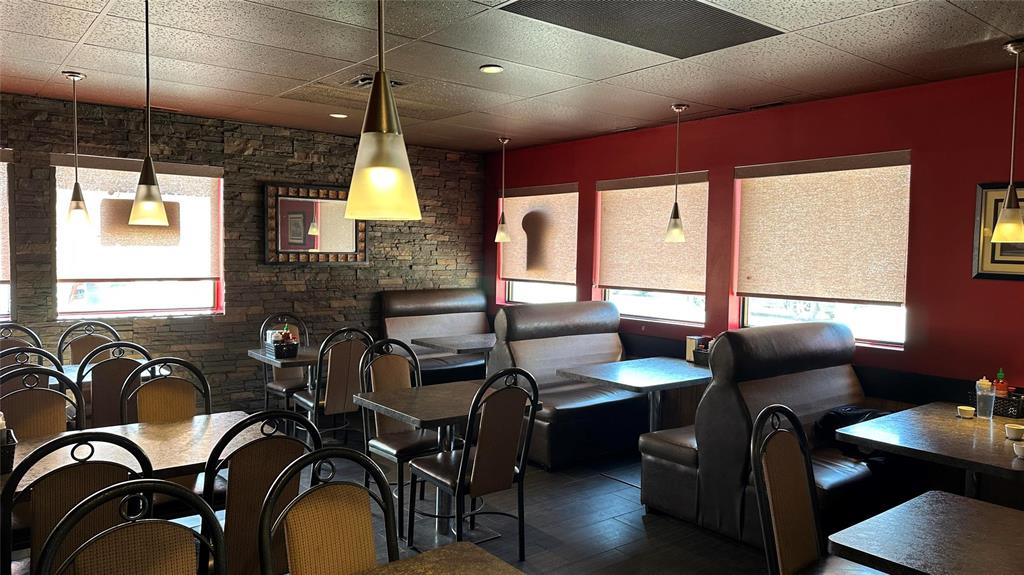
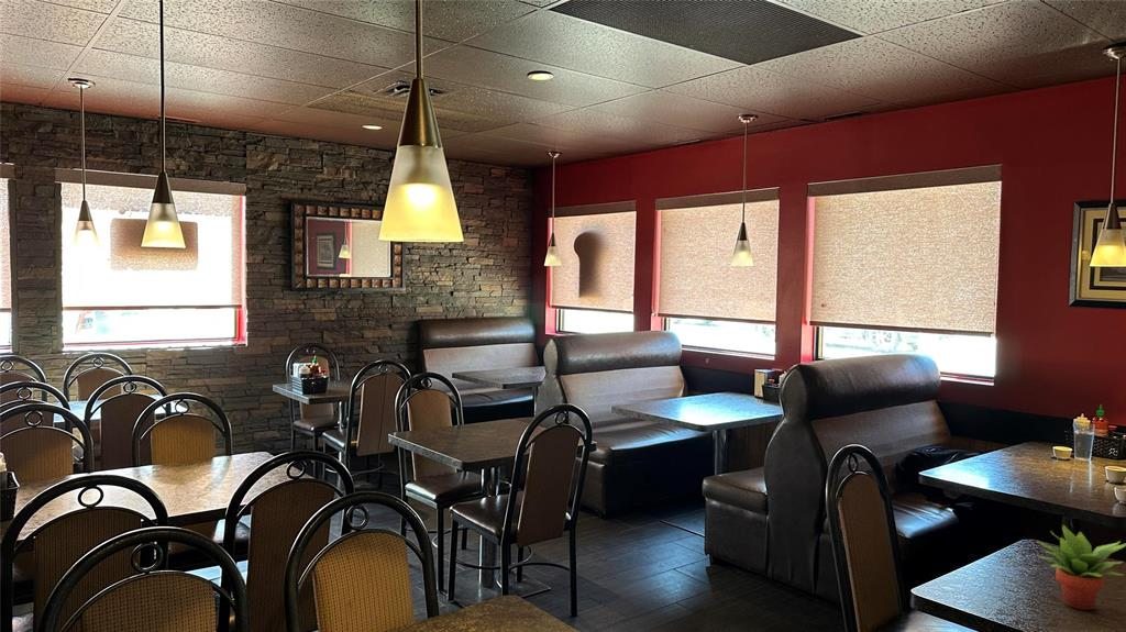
+ succulent plant (1079, 567)
